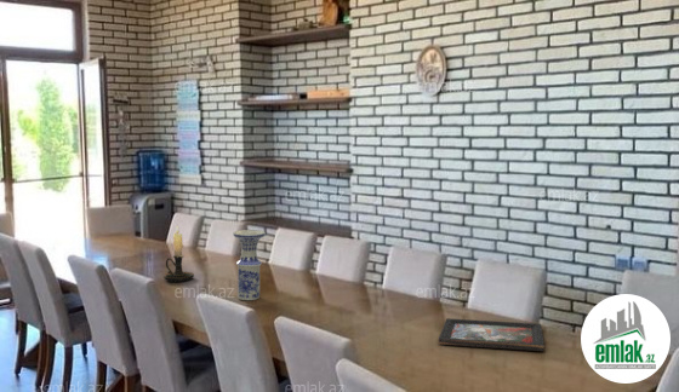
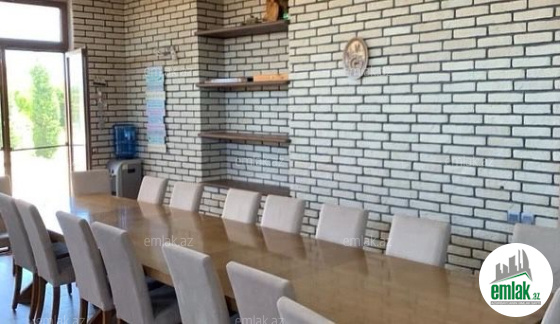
- decorative tray (491, 333)
- candle holder (175, 250)
- vase (250, 265)
